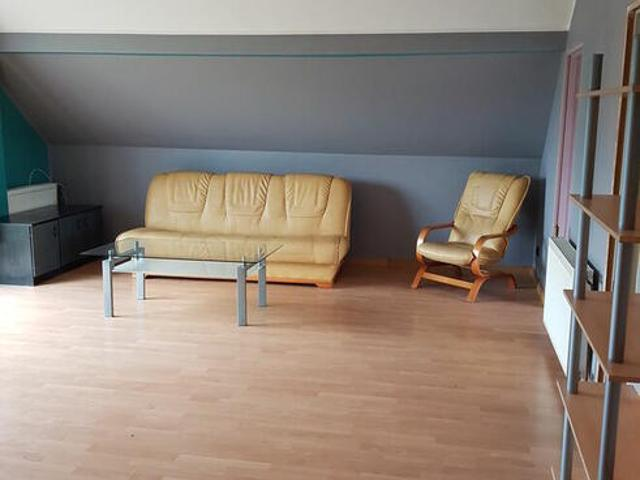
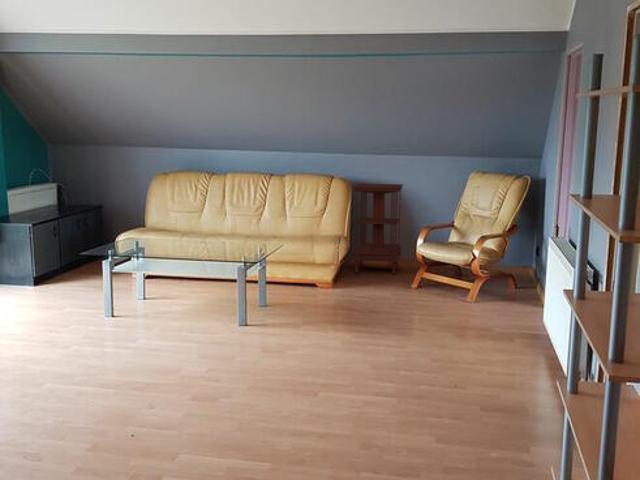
+ side table (377, 228)
